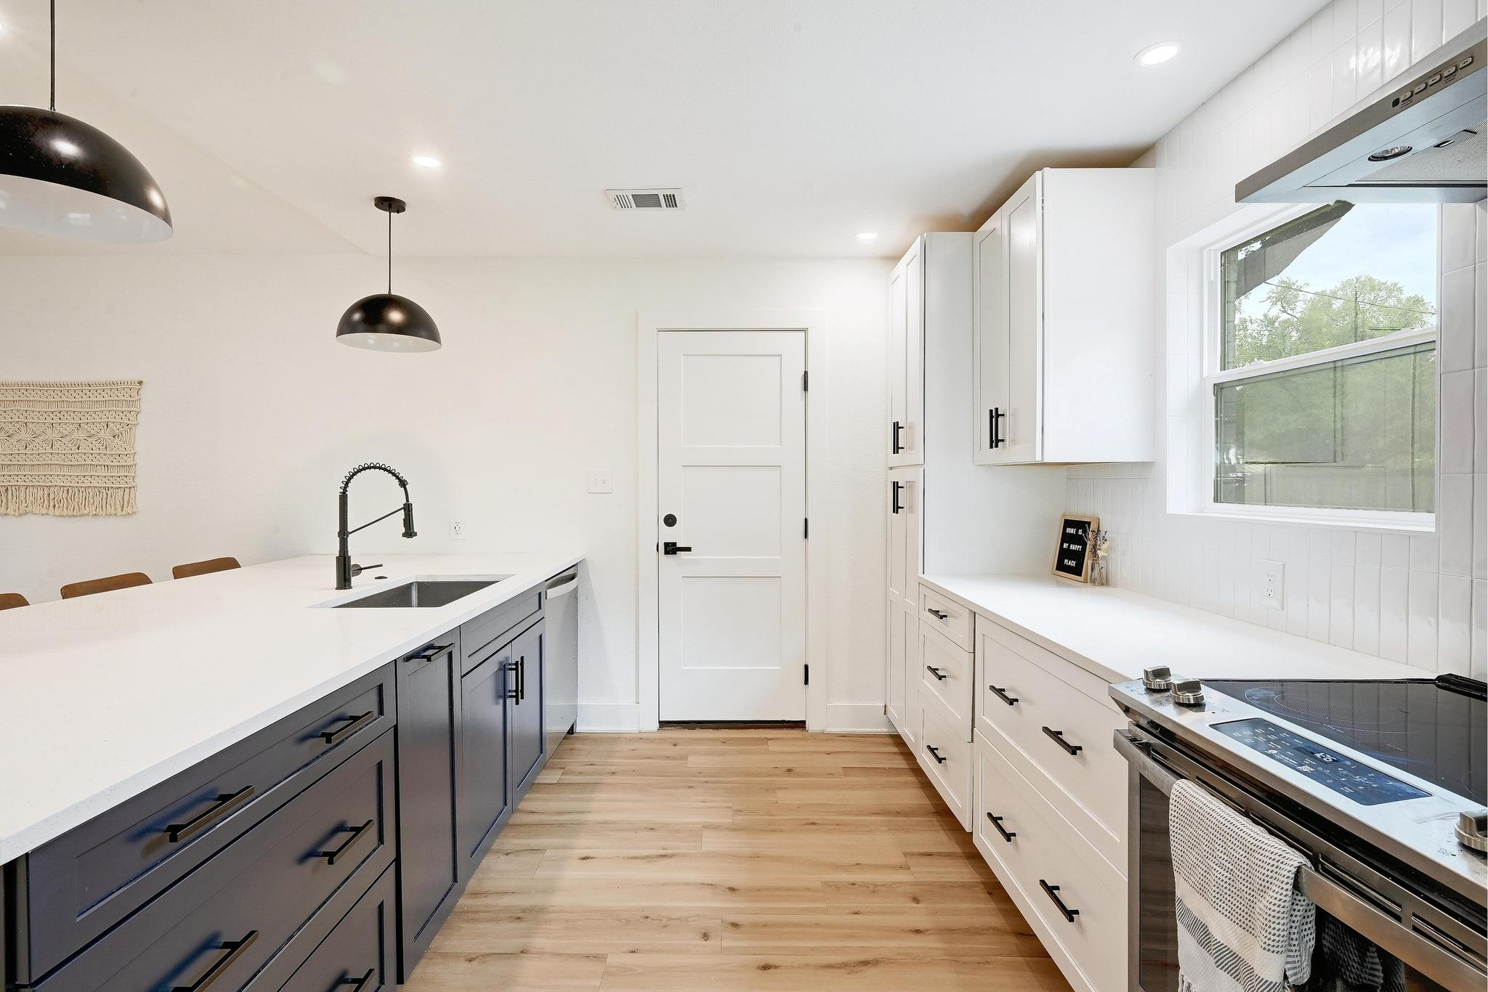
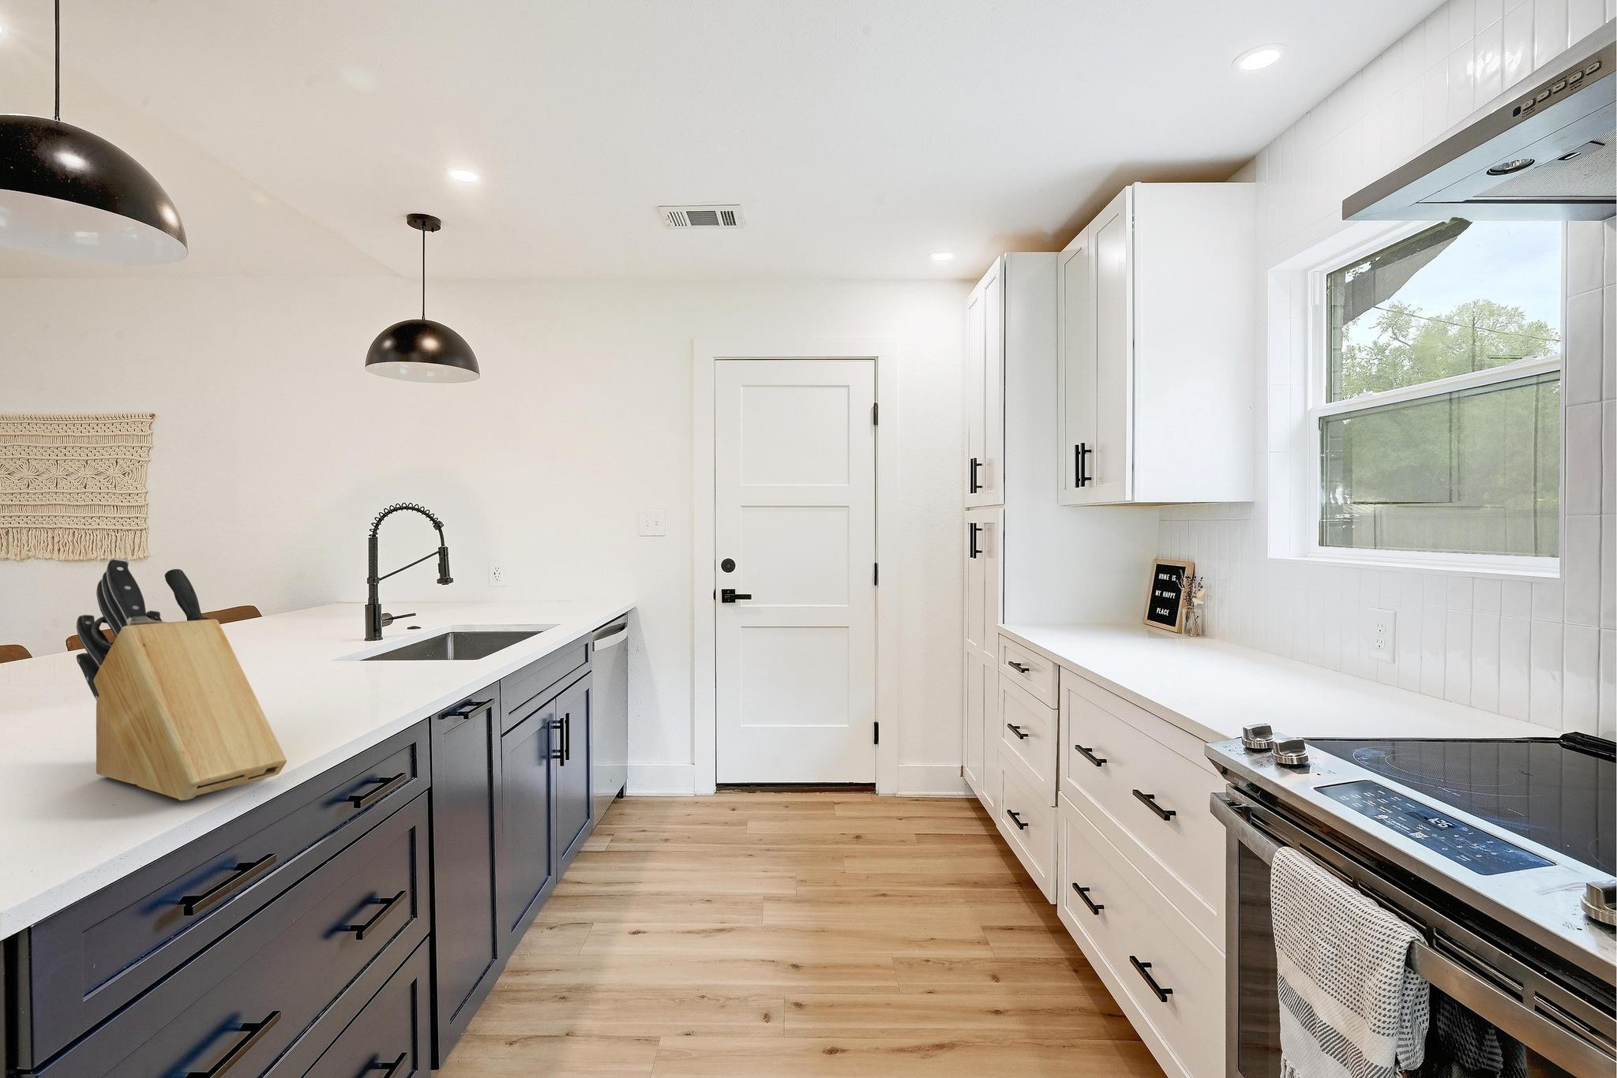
+ knife block (174, 667)
